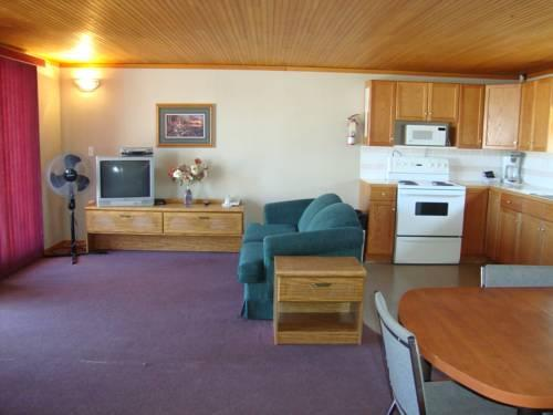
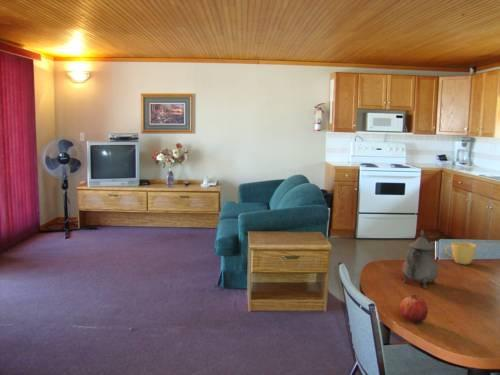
+ cup (460, 253)
+ teapot (421, 256)
+ fruit (414, 308)
